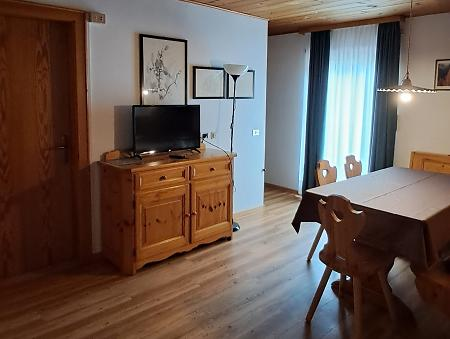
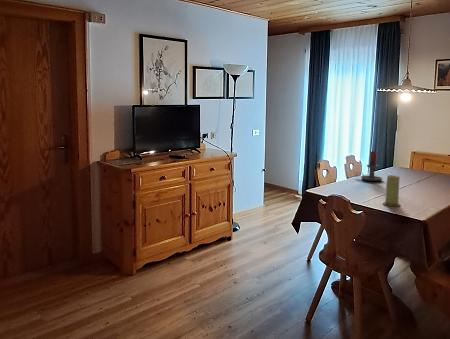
+ candle holder (369, 165)
+ candle (392, 190)
